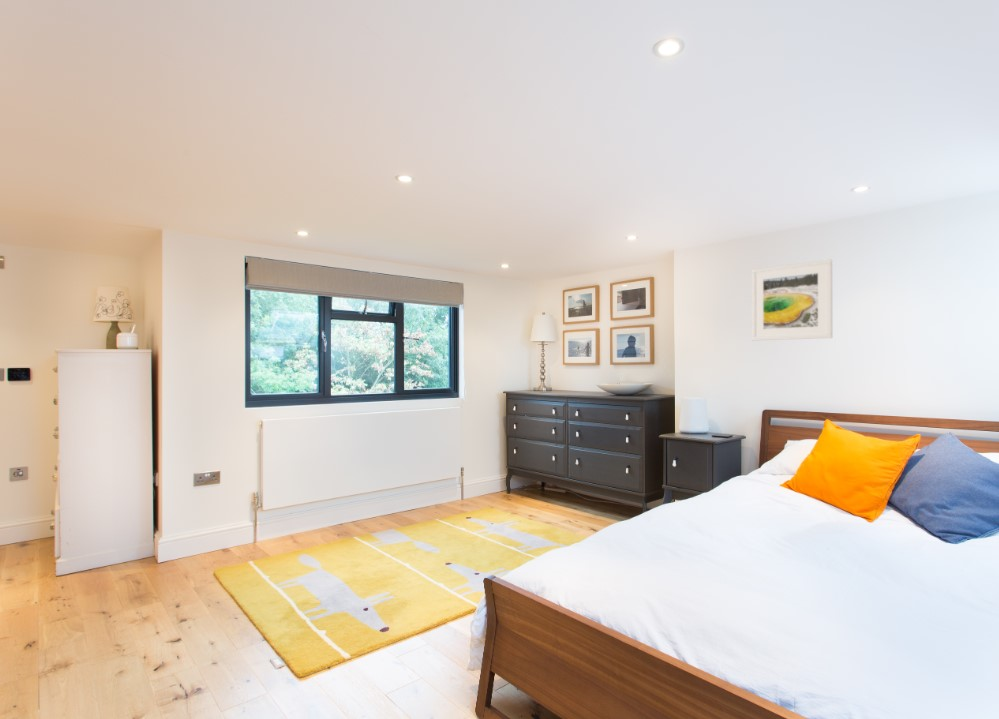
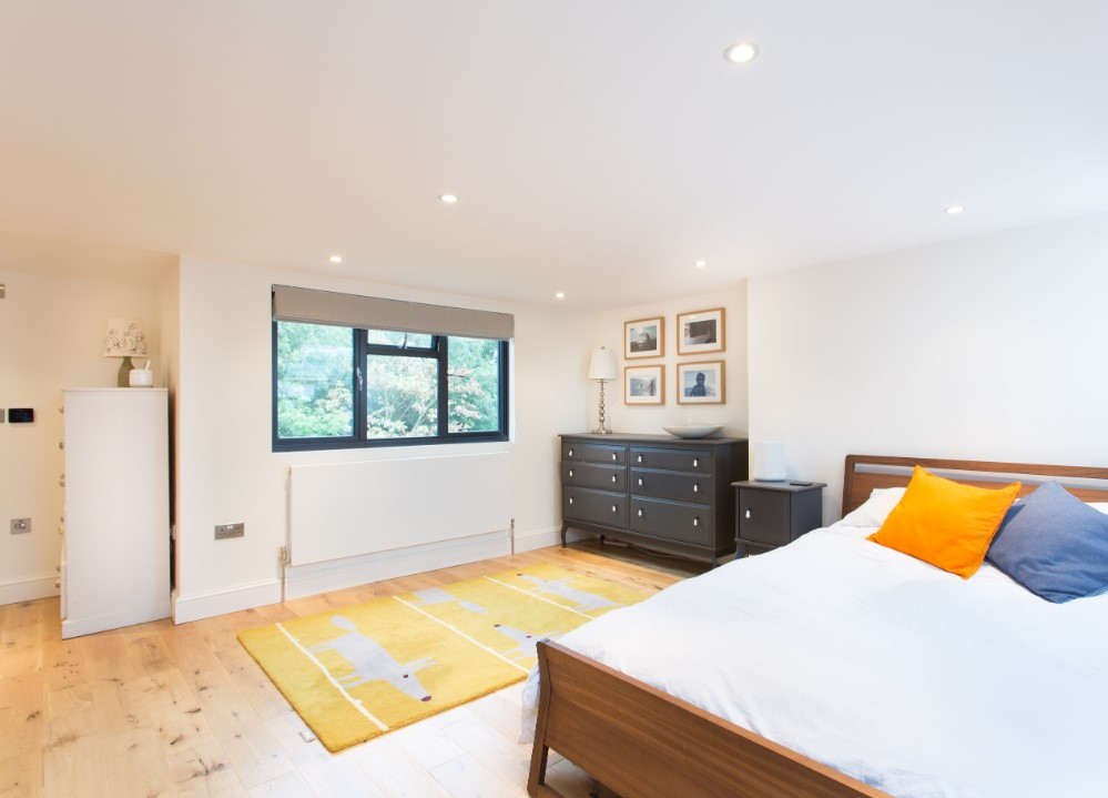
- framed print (789, 302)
